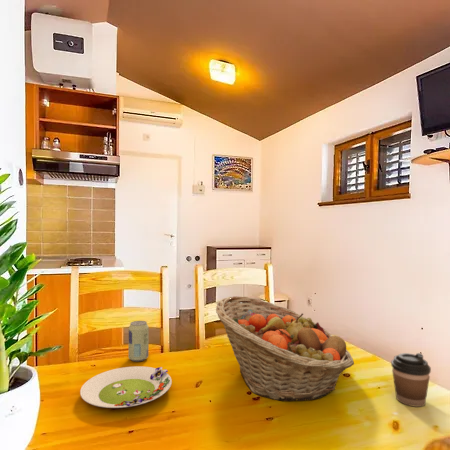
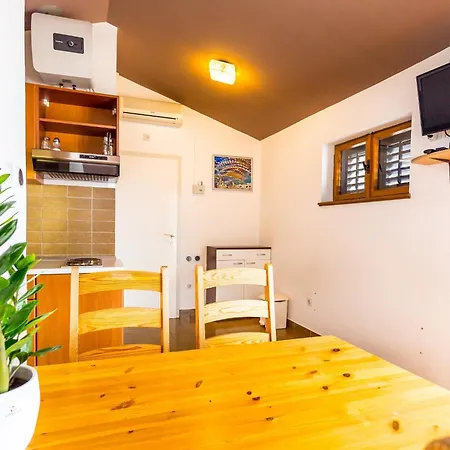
- salad plate (127, 386)
- coffee cup (410, 377)
- fruit basket (280, 339)
- beverage can (138, 340)
